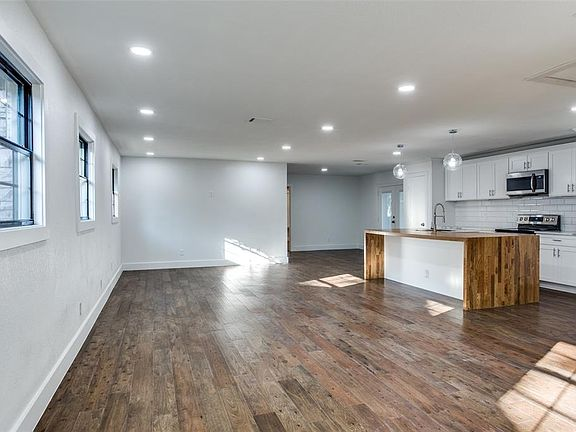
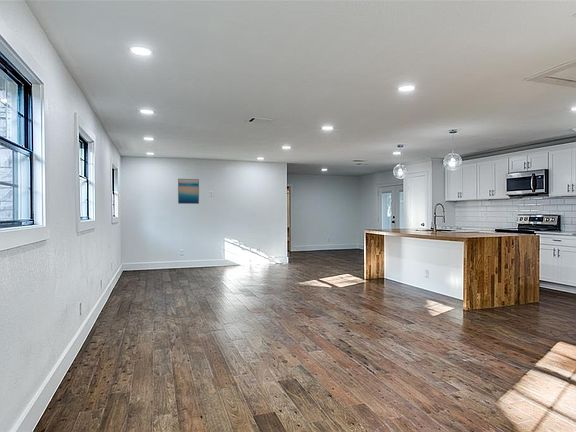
+ wall art (188, 191)
